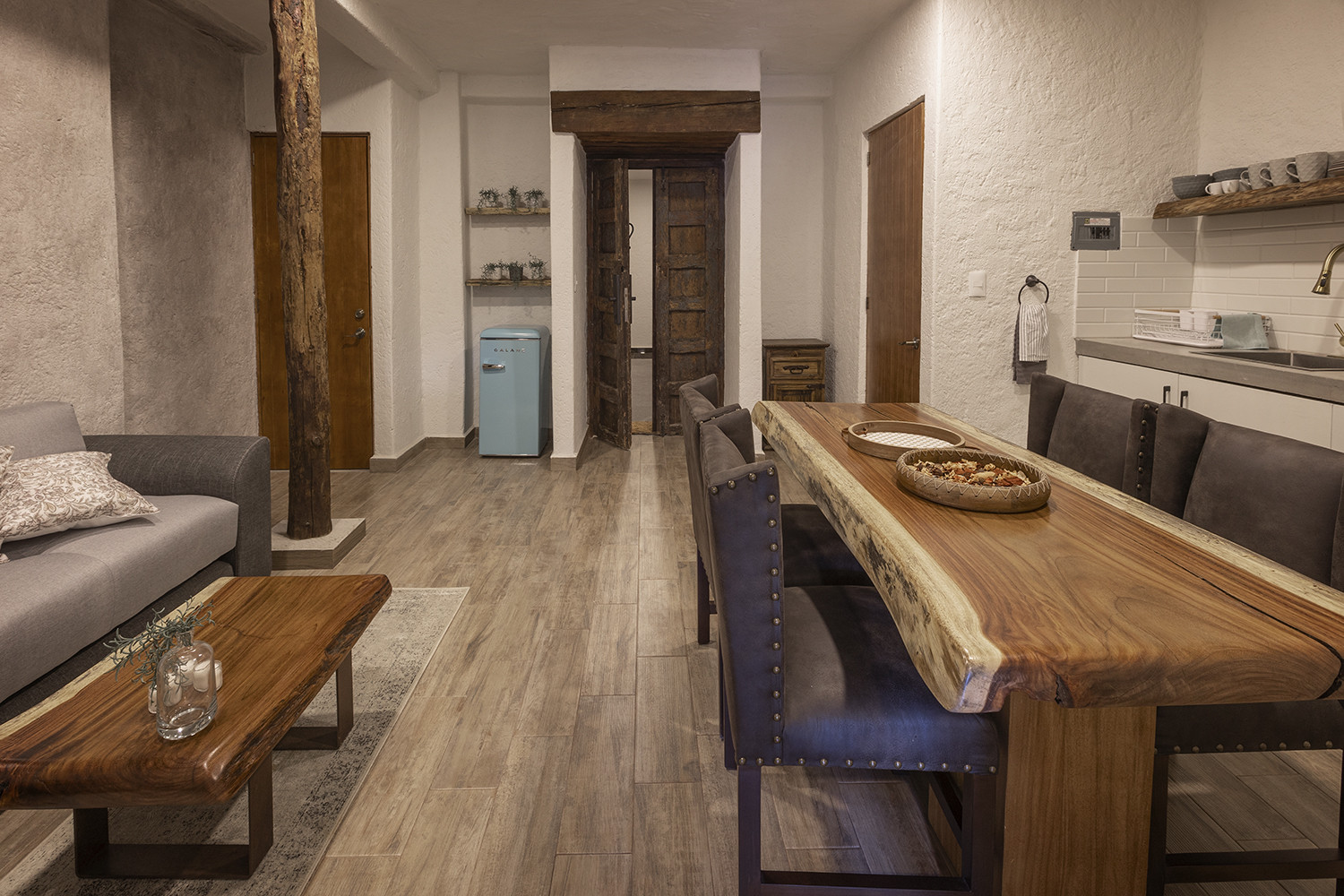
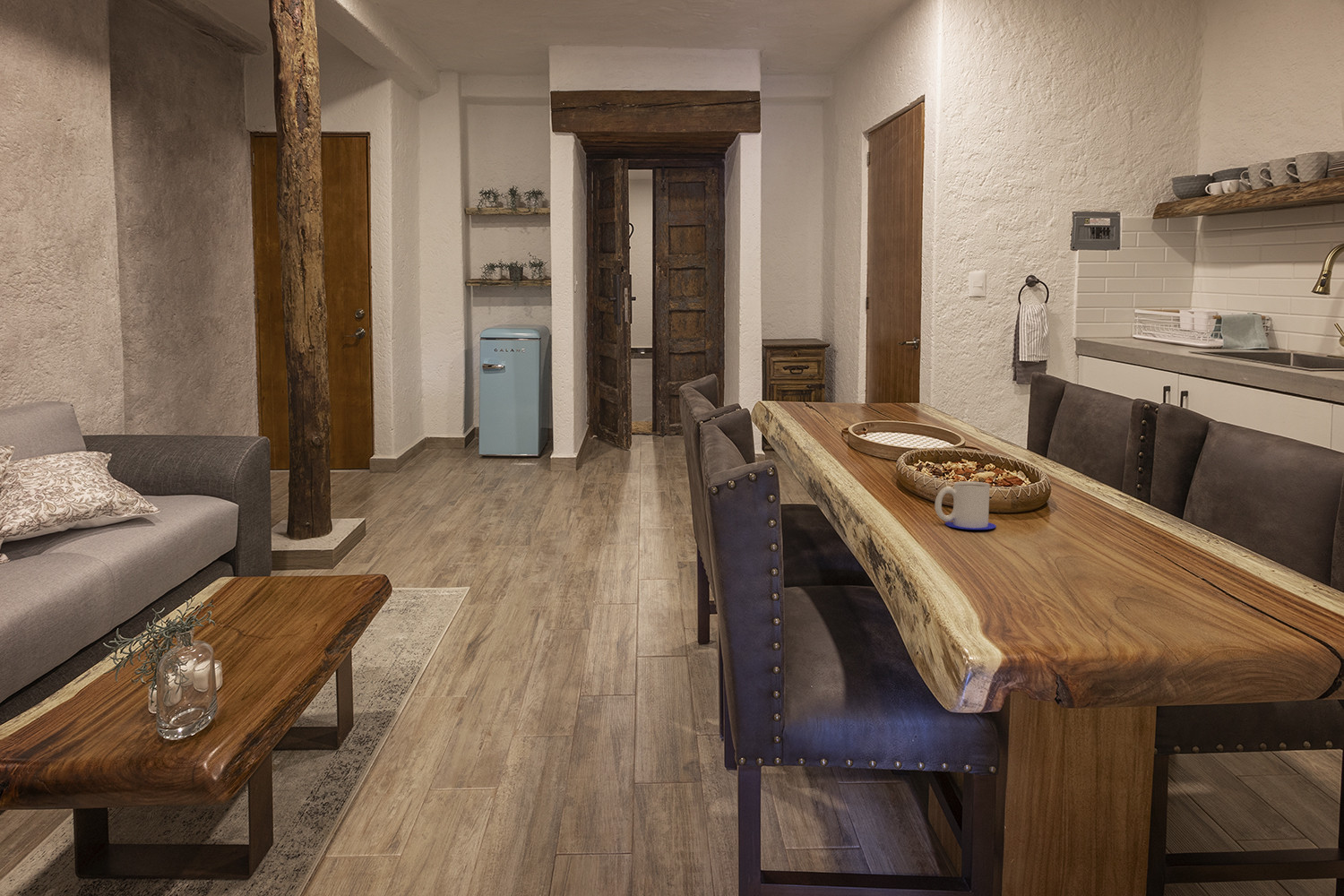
+ mug (966, 504)
